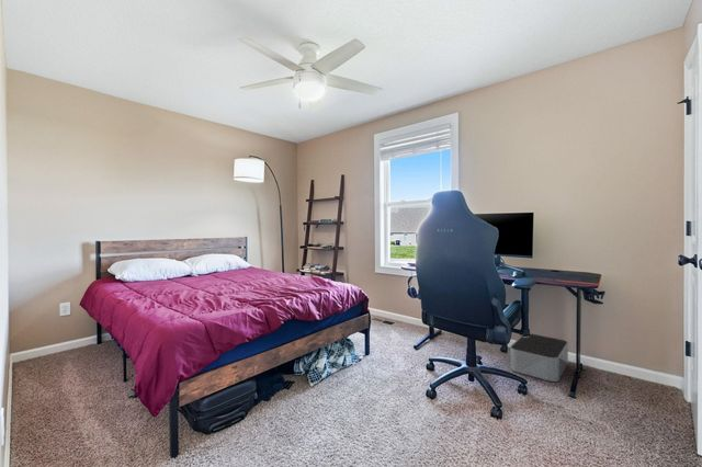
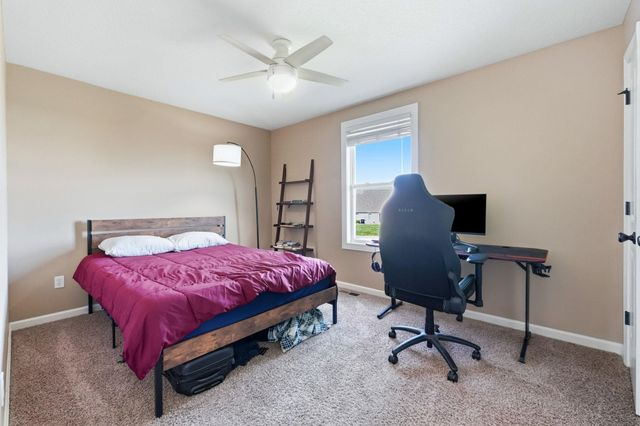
- storage bin (539, 354)
